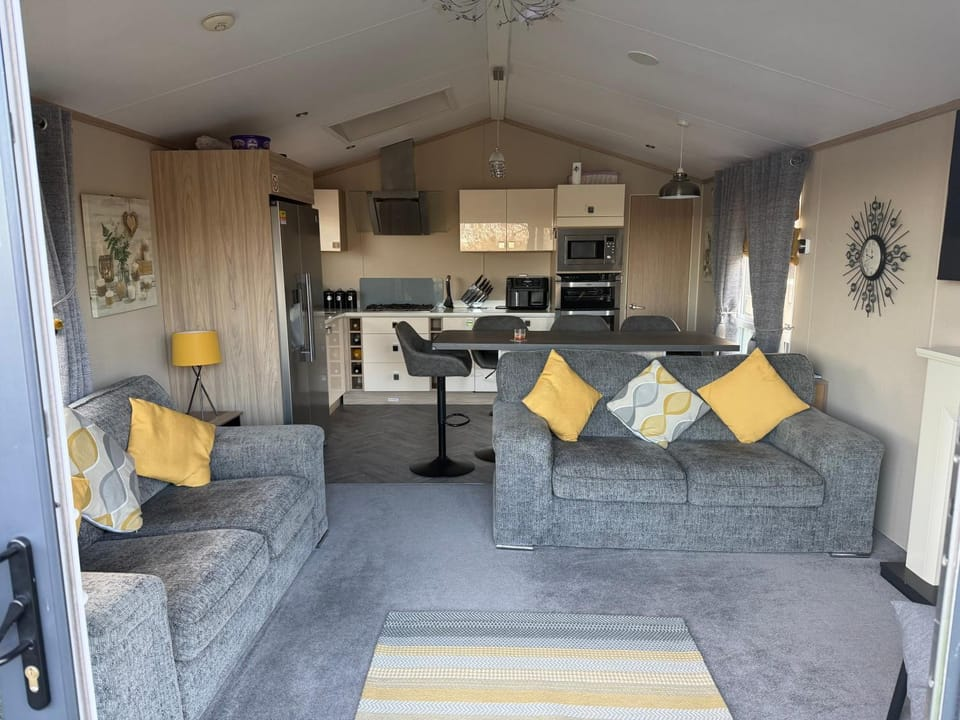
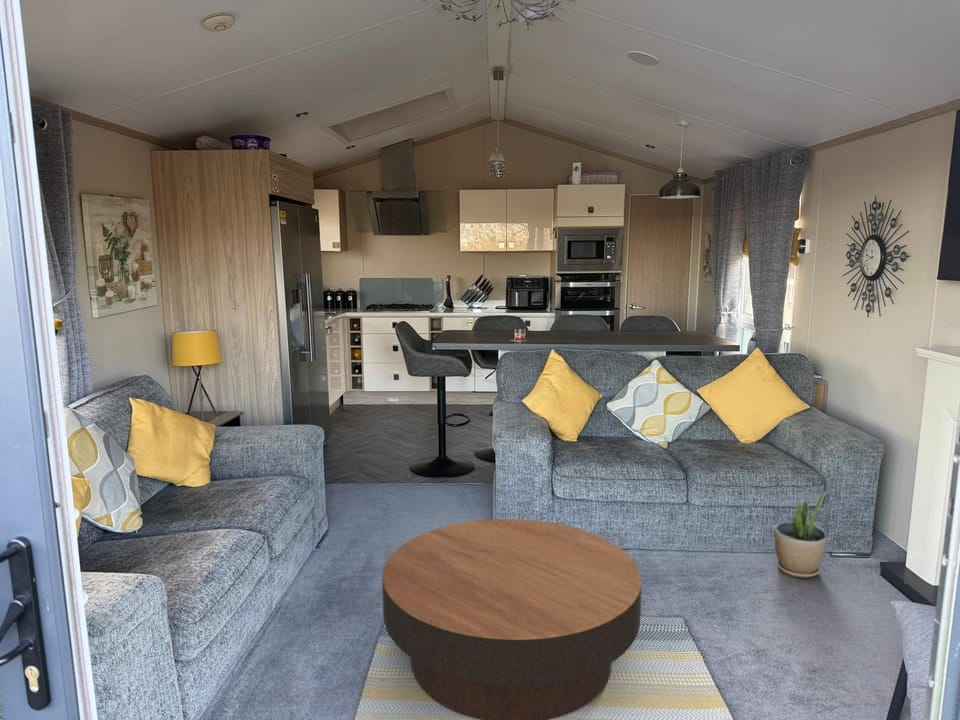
+ potted plant (800, 529)
+ coffee table (510, 611)
